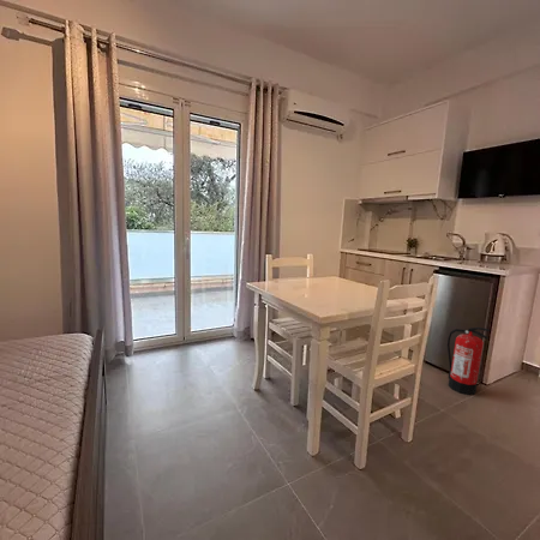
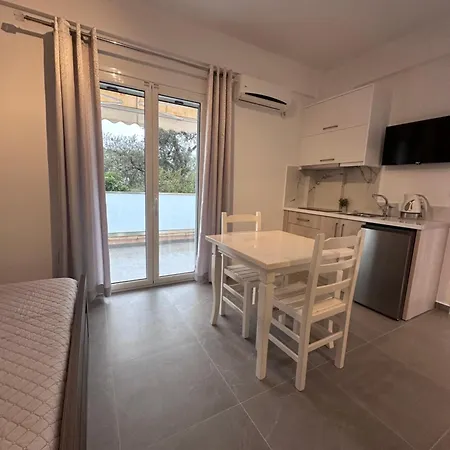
- fire extinguisher (463, 355)
